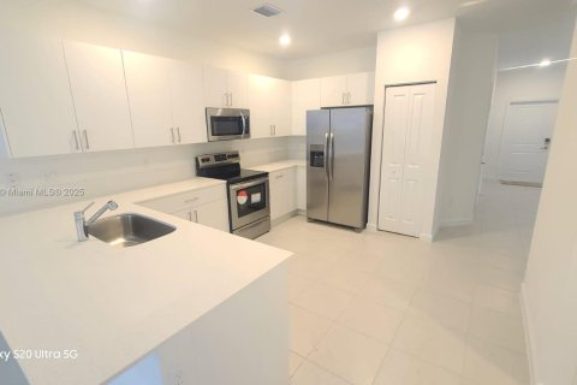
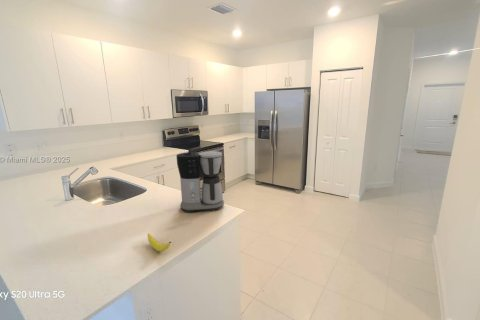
+ coffee maker (199, 181)
+ banana (156, 242)
